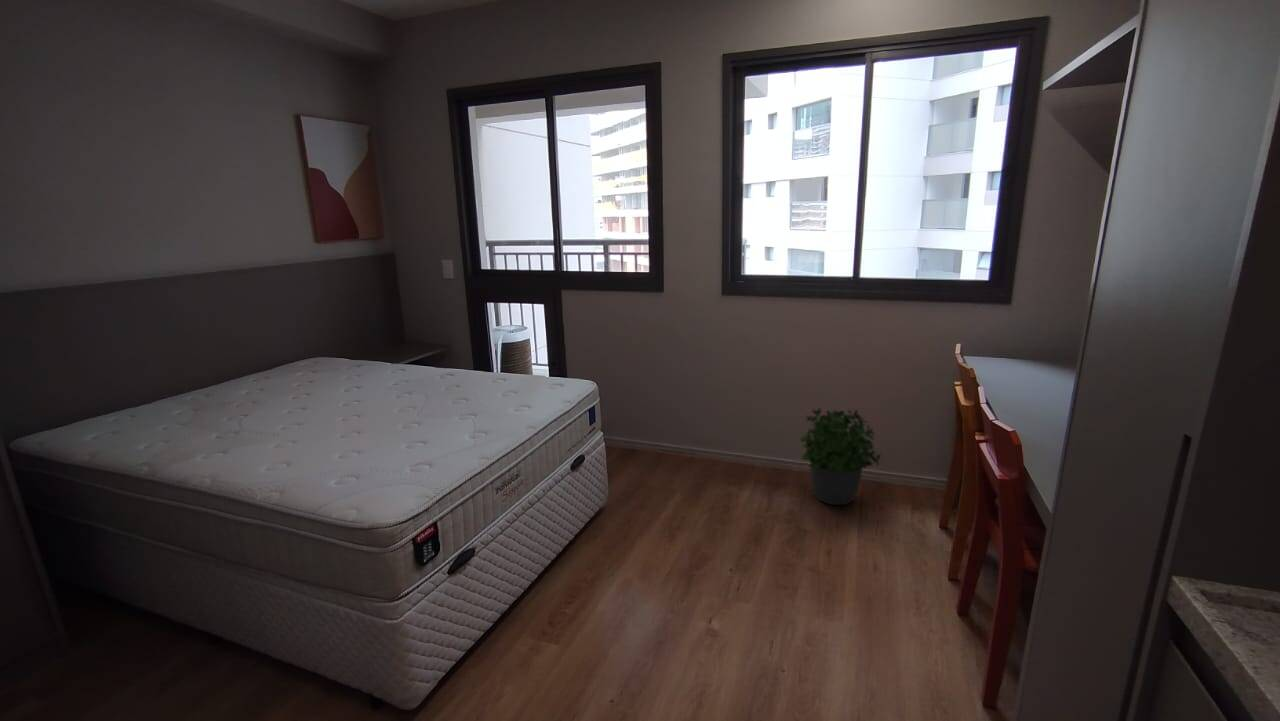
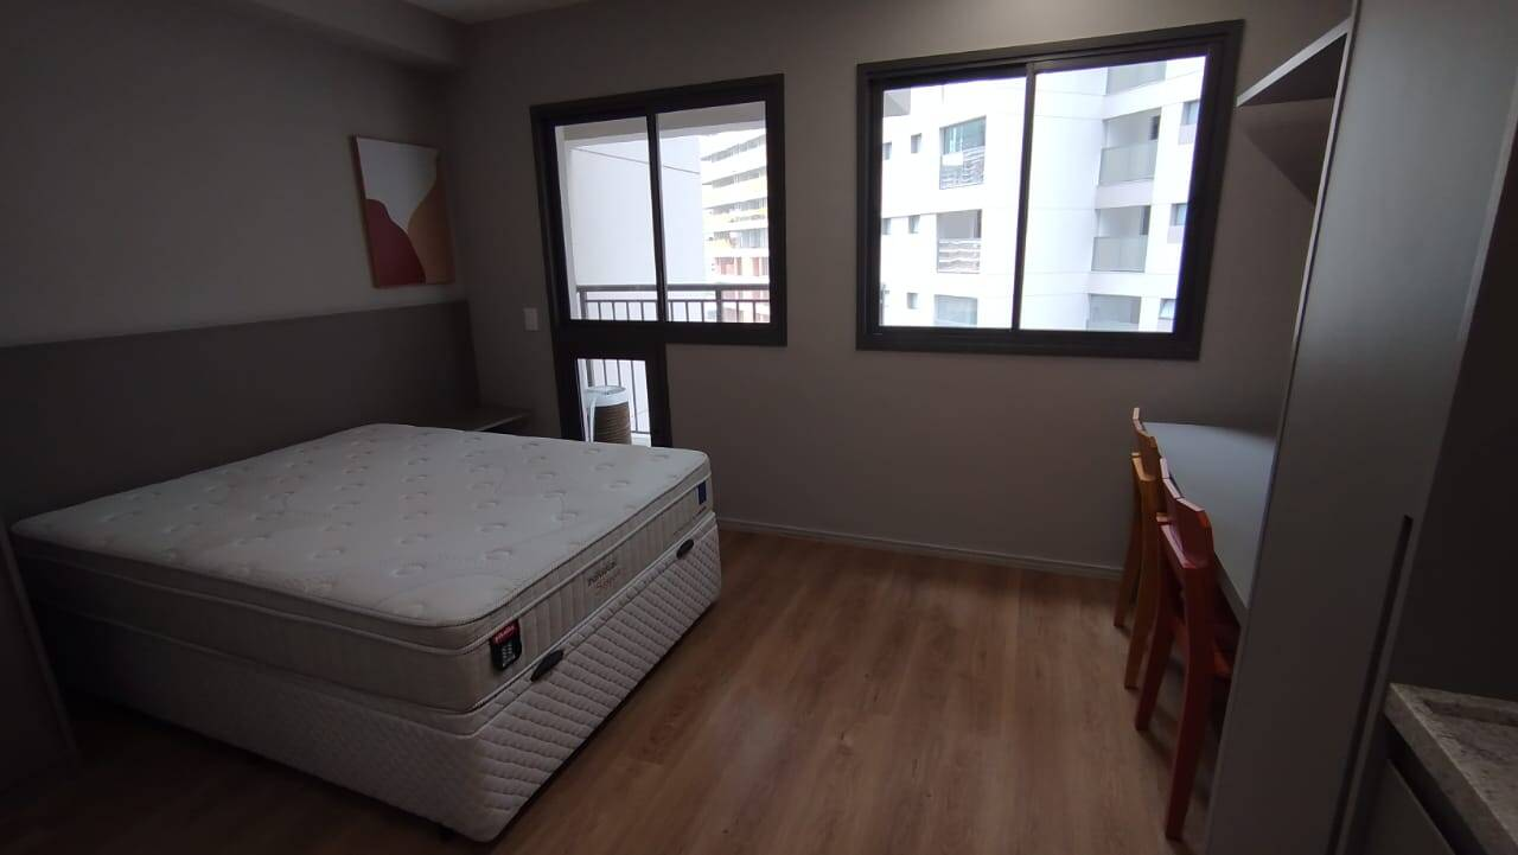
- potted plant (837, 454)
